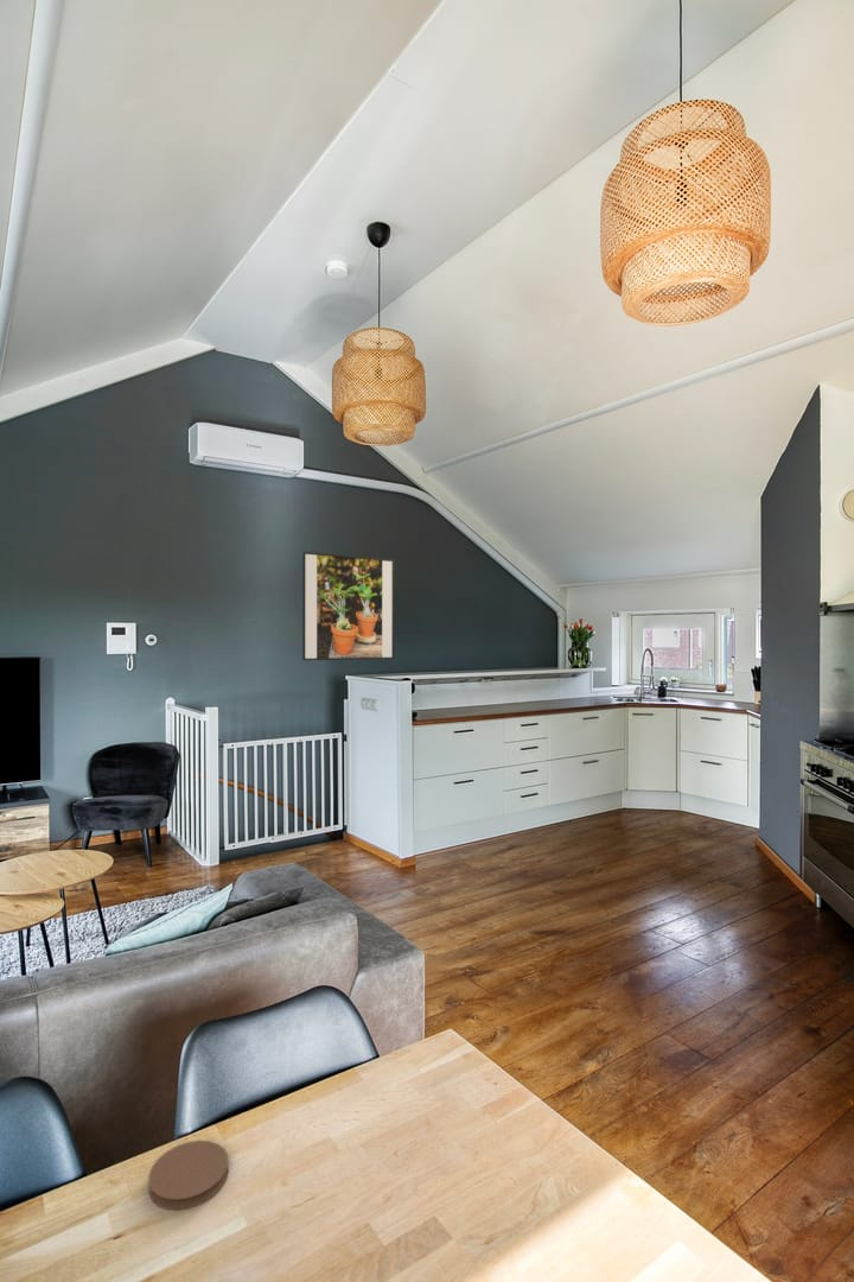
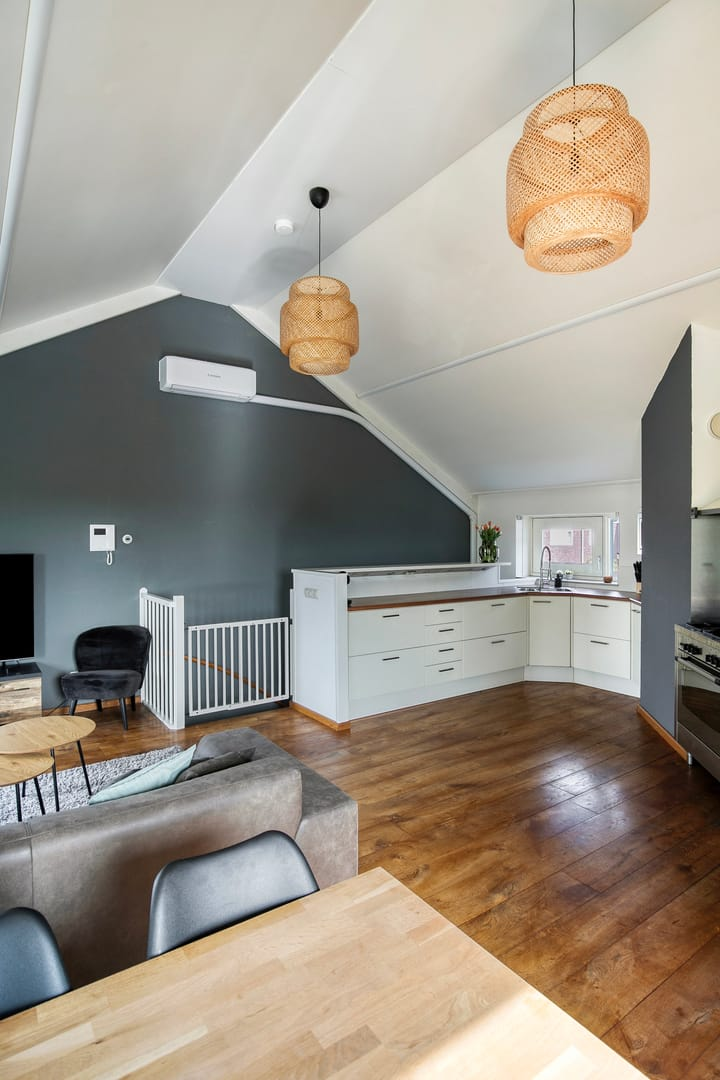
- coaster (189, 1173)
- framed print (350, 608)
